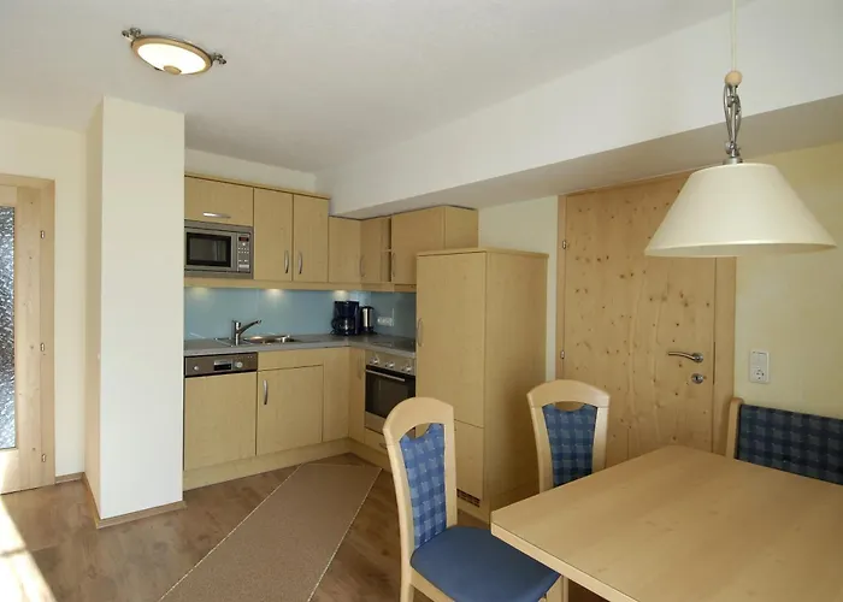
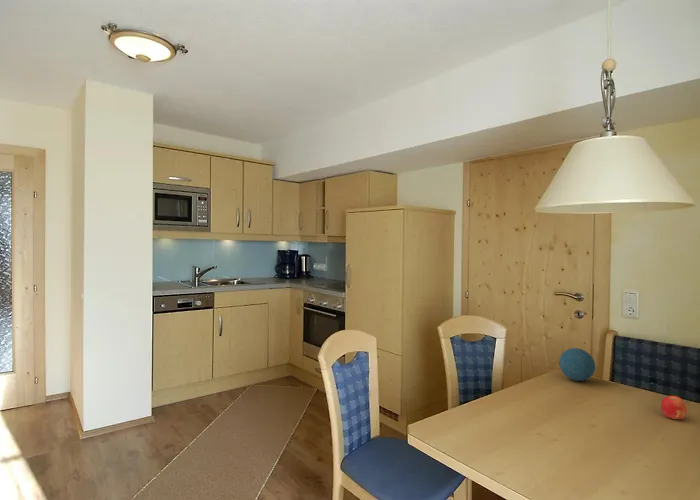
+ fruit (673, 407)
+ decorative orb (576, 364)
